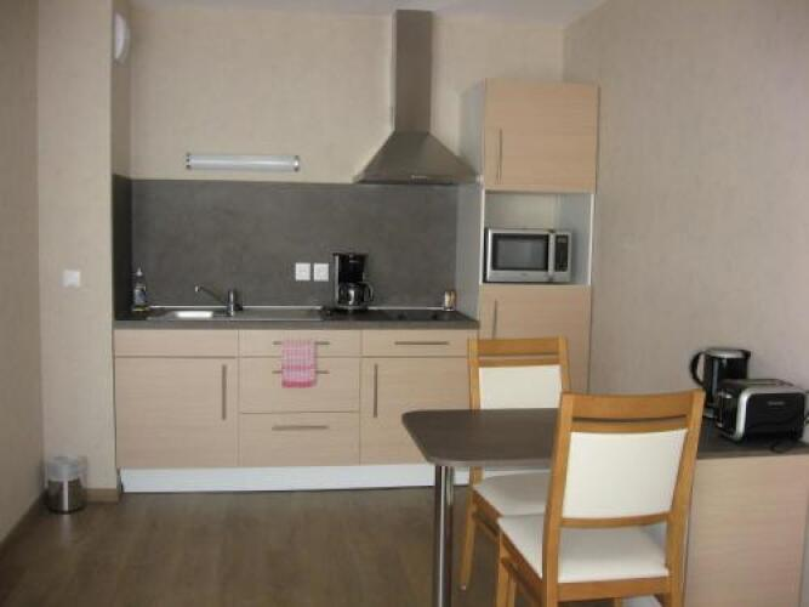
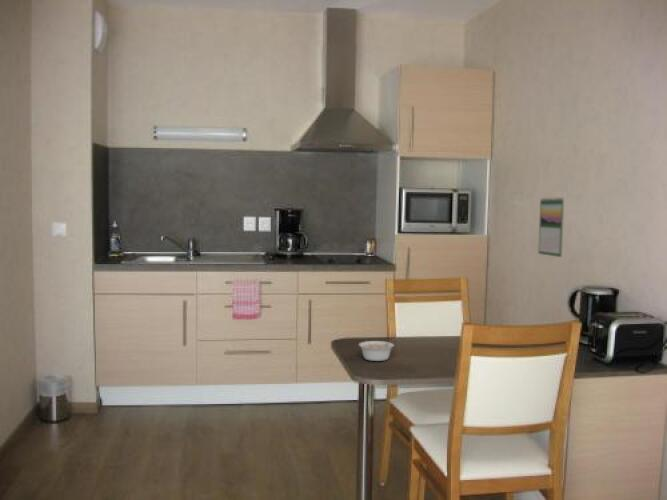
+ calendar (550, 226)
+ legume (376, 349)
